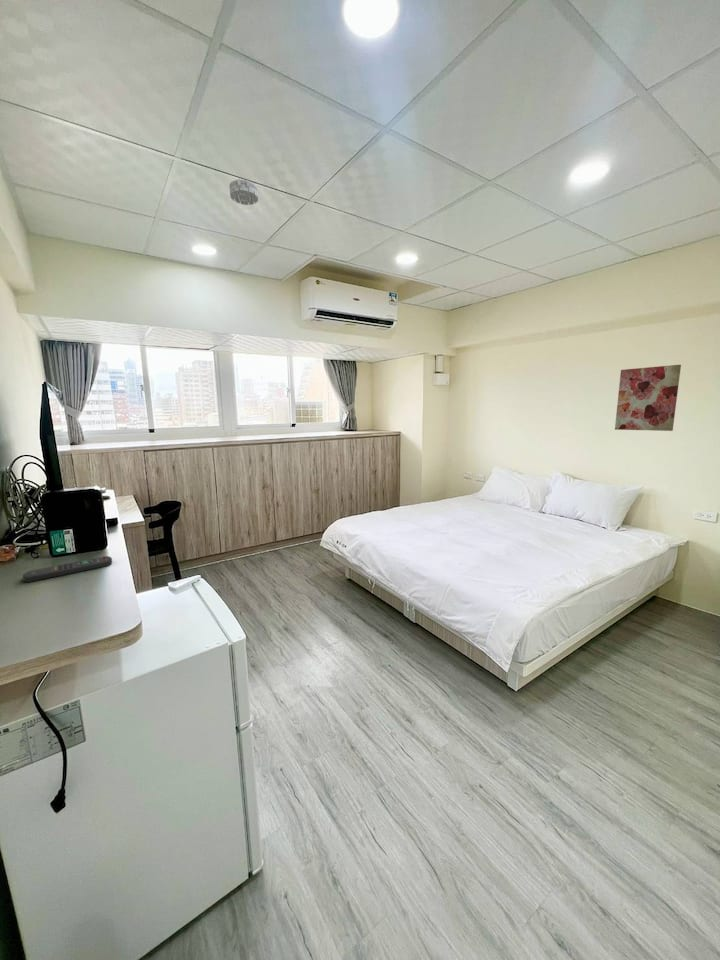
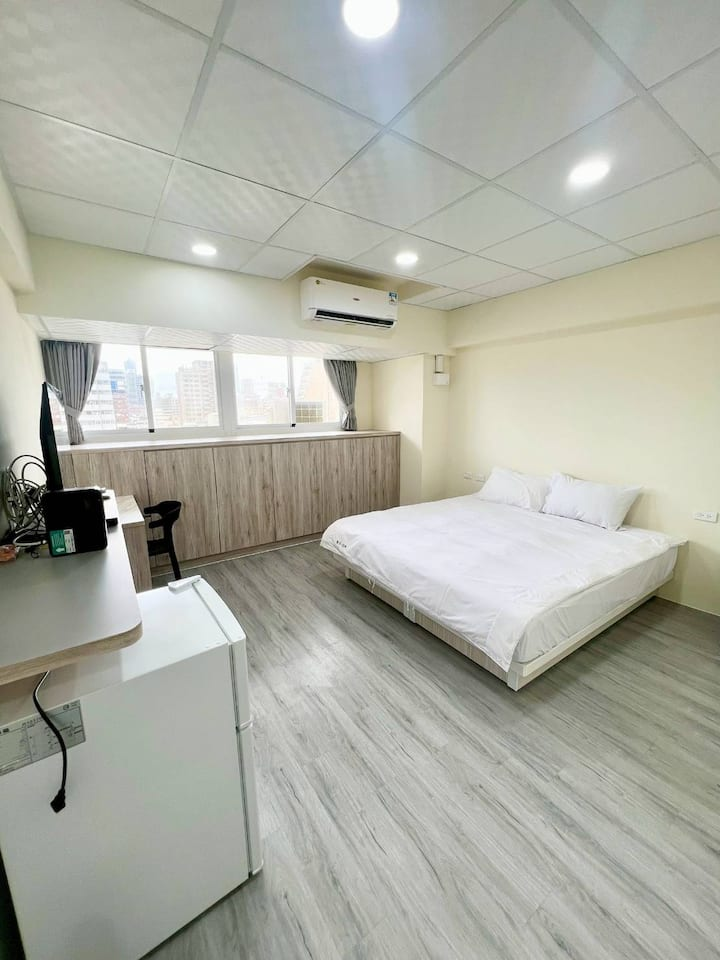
- remote control (70, 567)
- smoke detector (244, 191)
- wall art (645, 399)
